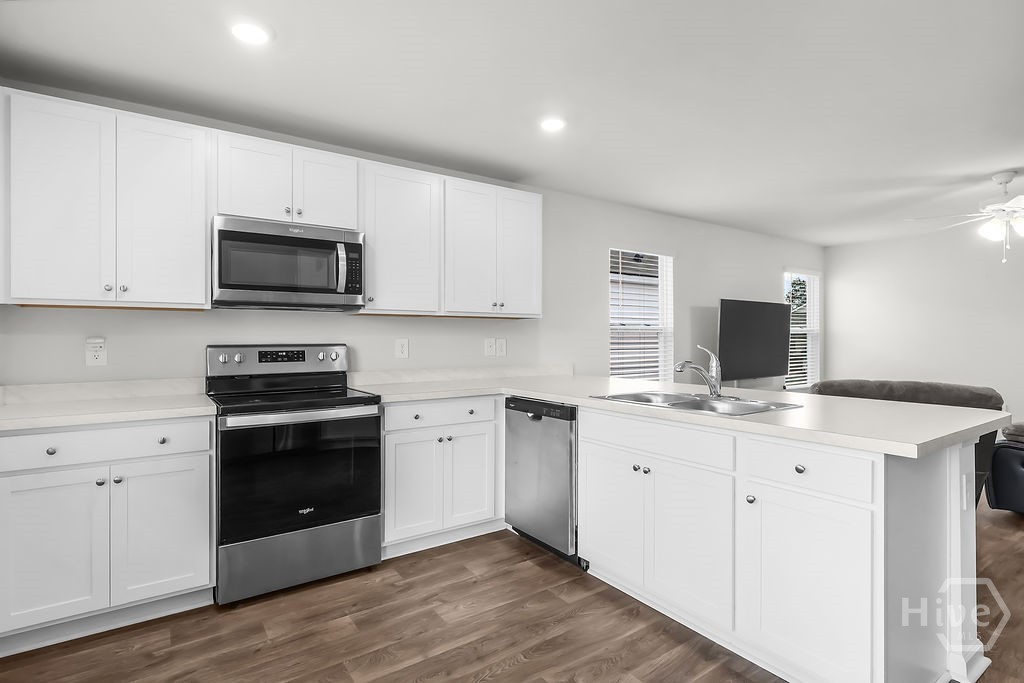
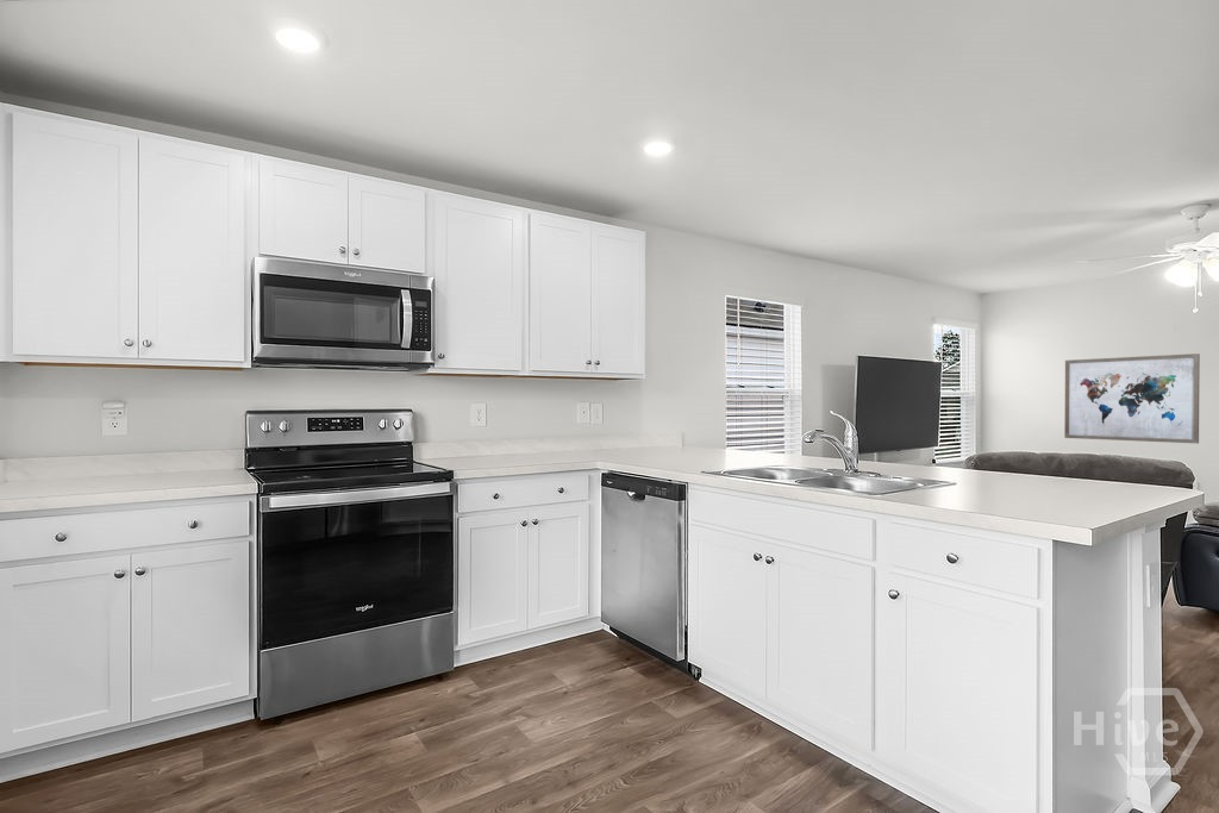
+ wall art (1126, 399)
